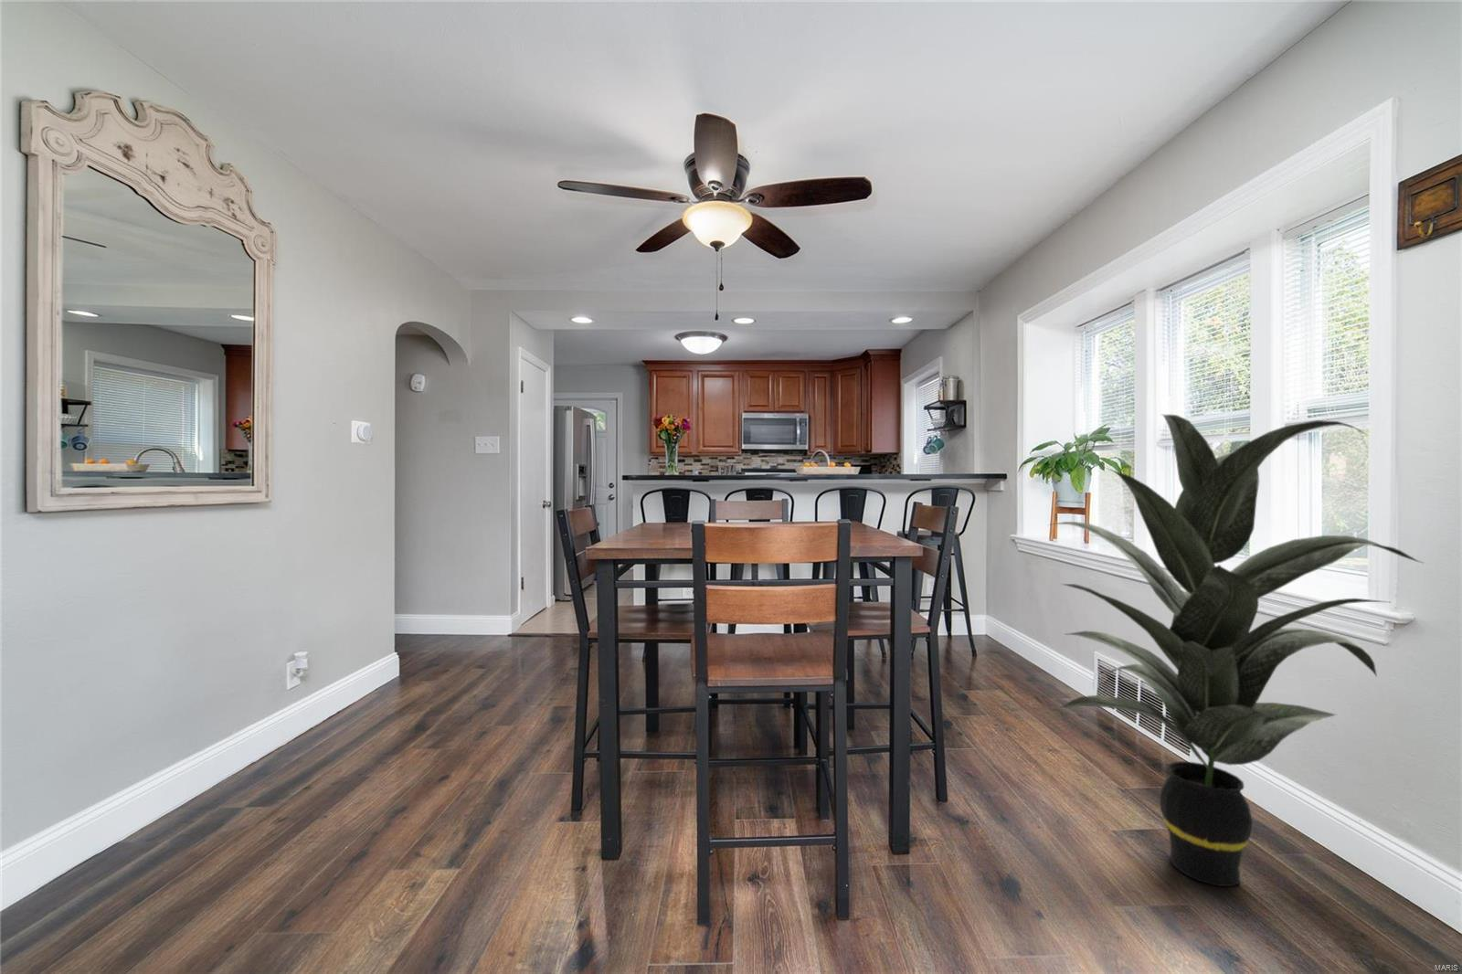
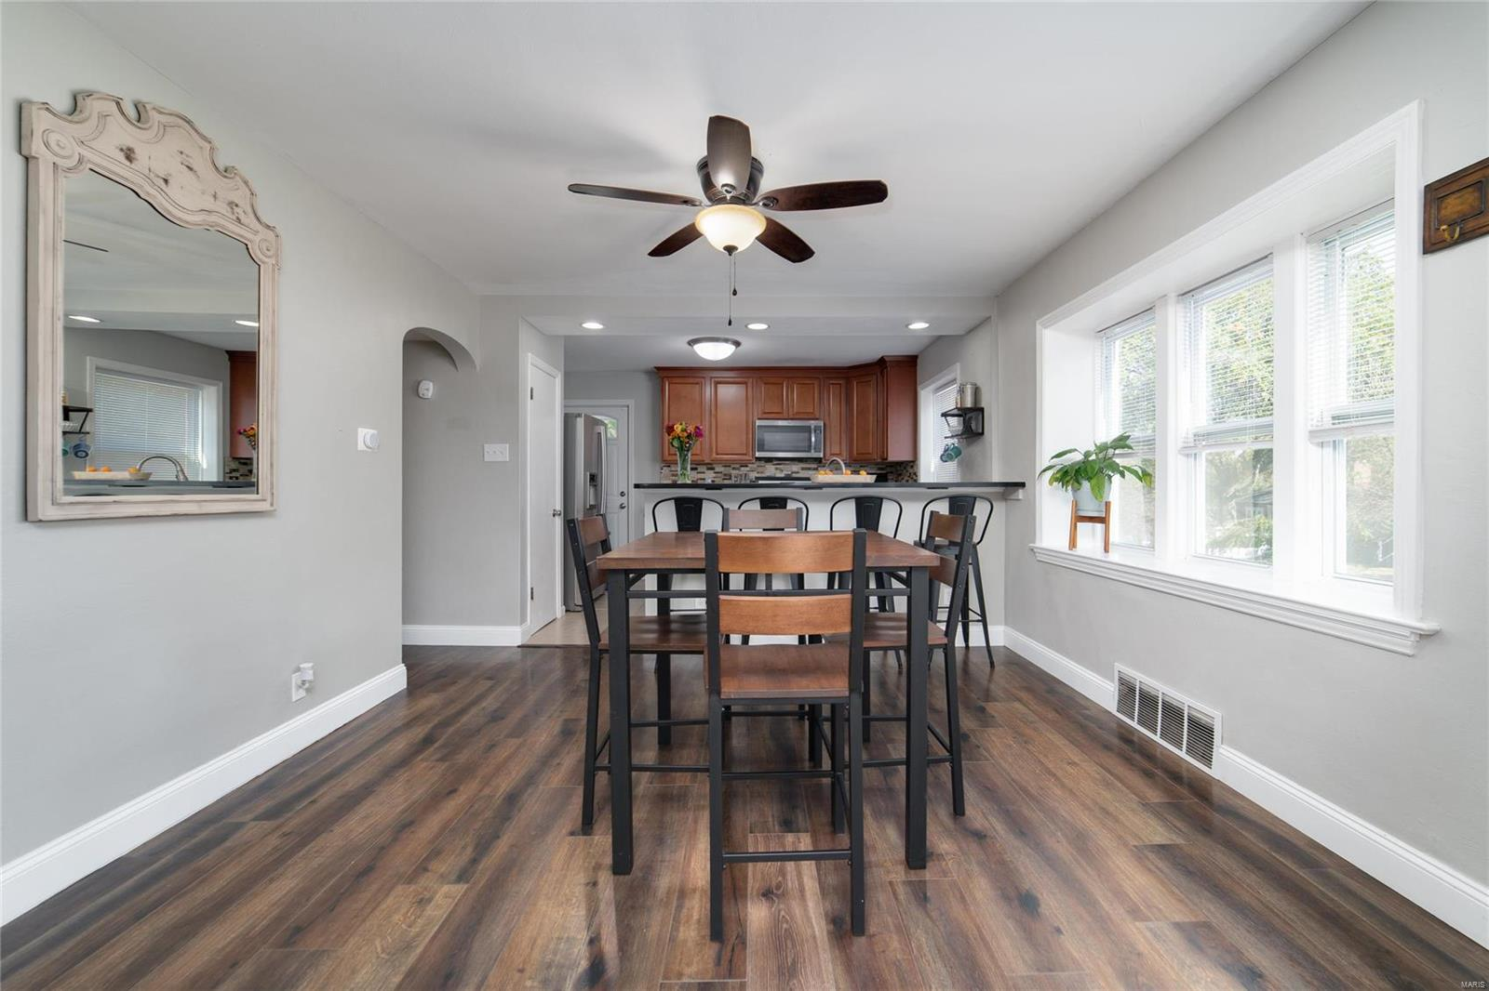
- indoor plant (1204, 634)
